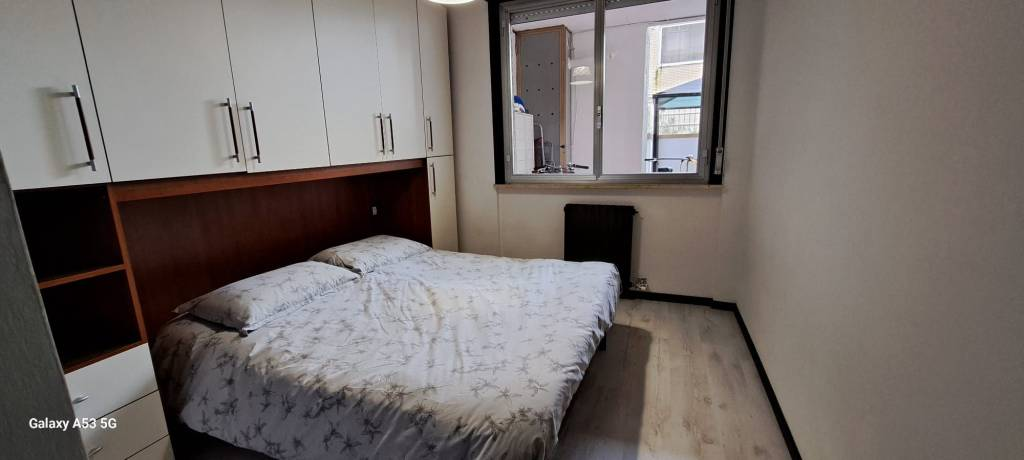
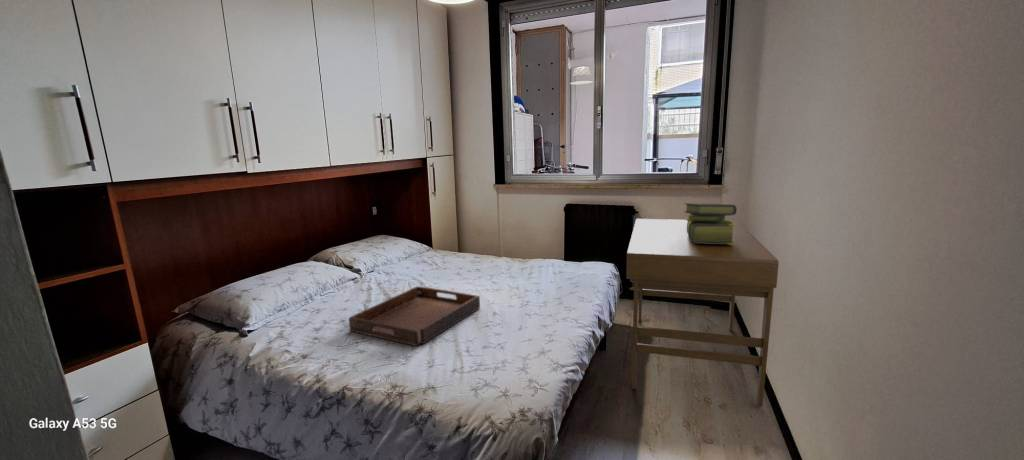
+ desk (687, 296)
+ stack of books (707, 220)
+ serving tray (418, 312)
